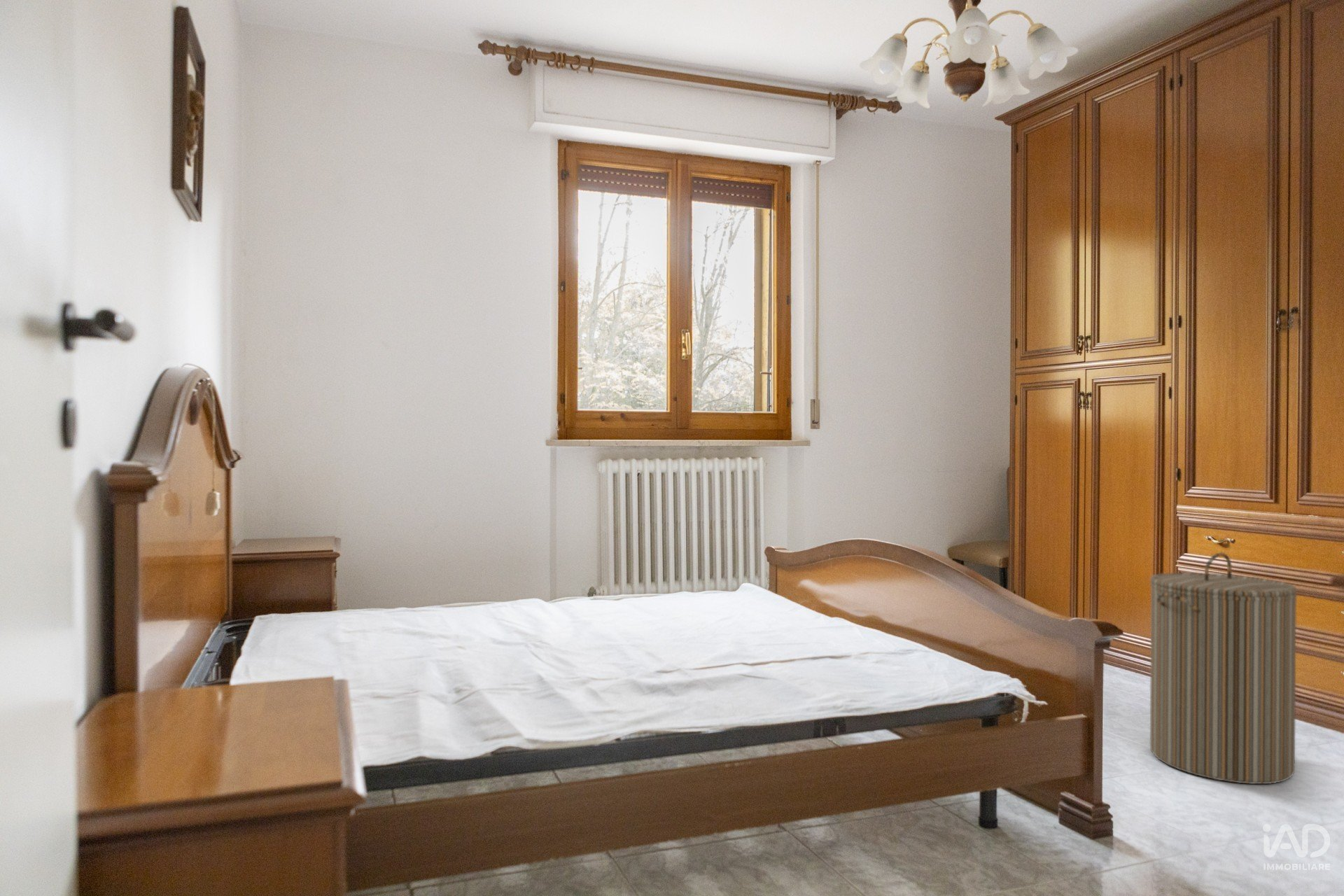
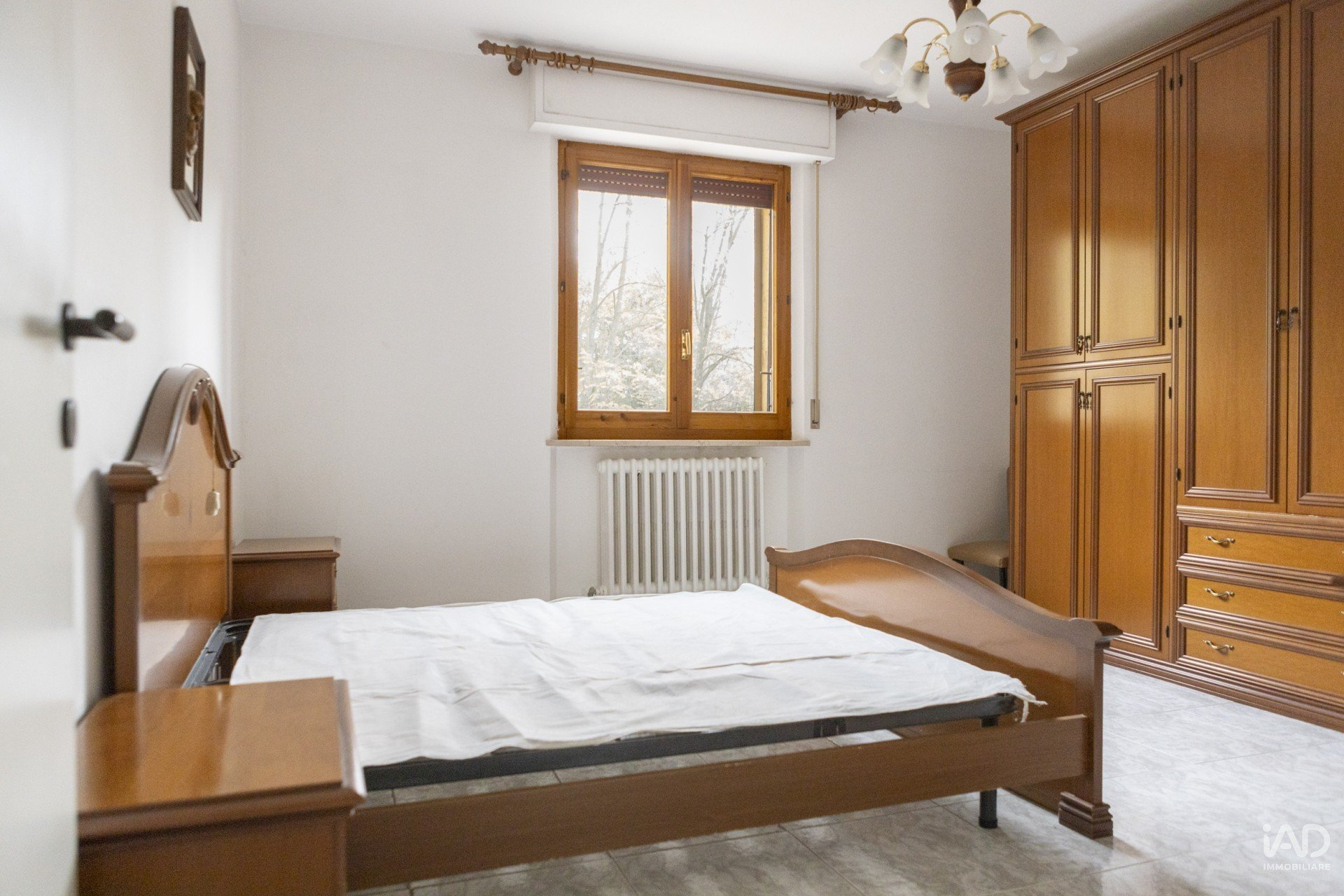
- laundry hamper (1220, 657)
